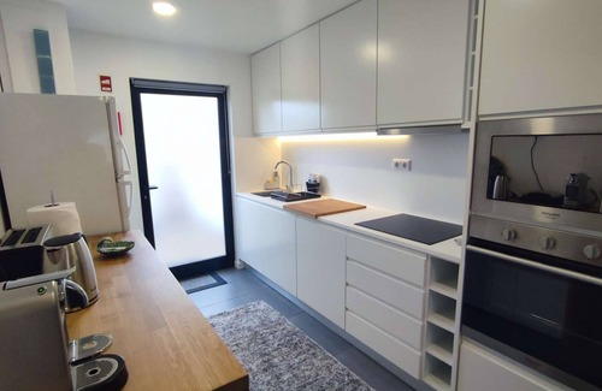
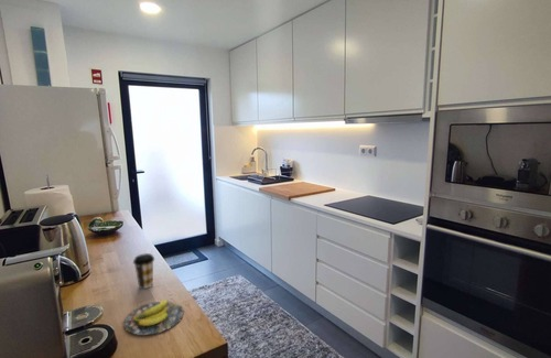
+ coffee cup (144, 271)
+ banana (154, 311)
